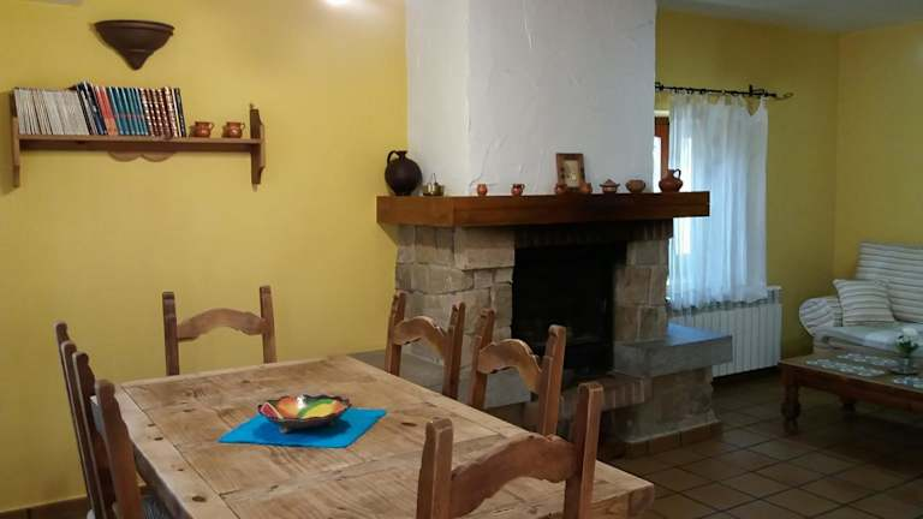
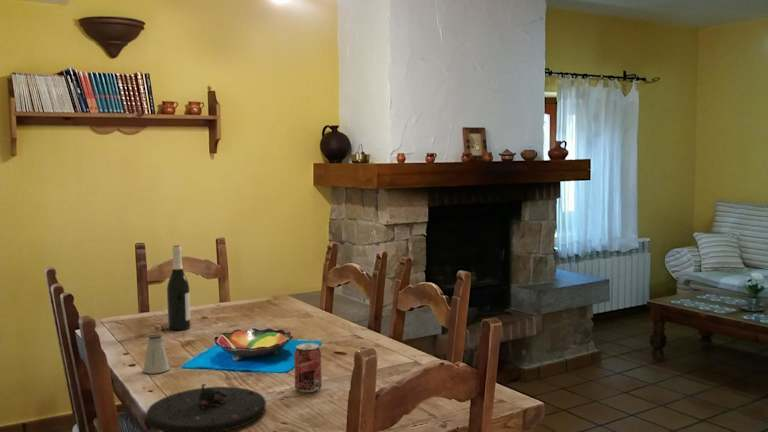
+ plate (207, 400)
+ saltshaker (155, 352)
+ wine bottle (178, 287)
+ beverage can (308, 366)
